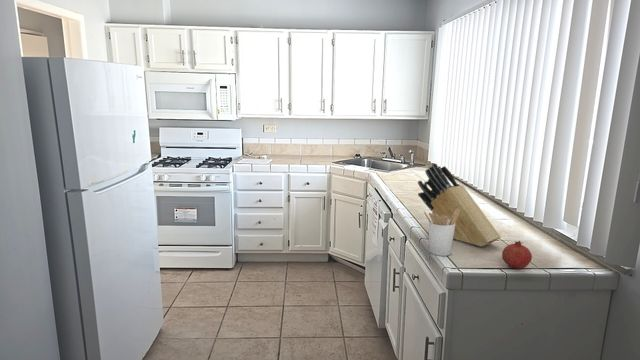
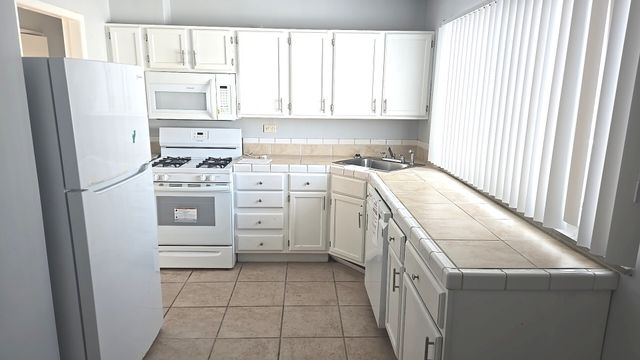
- knife block (457, 201)
- fruit (516, 253)
- utensil holder (440, 231)
